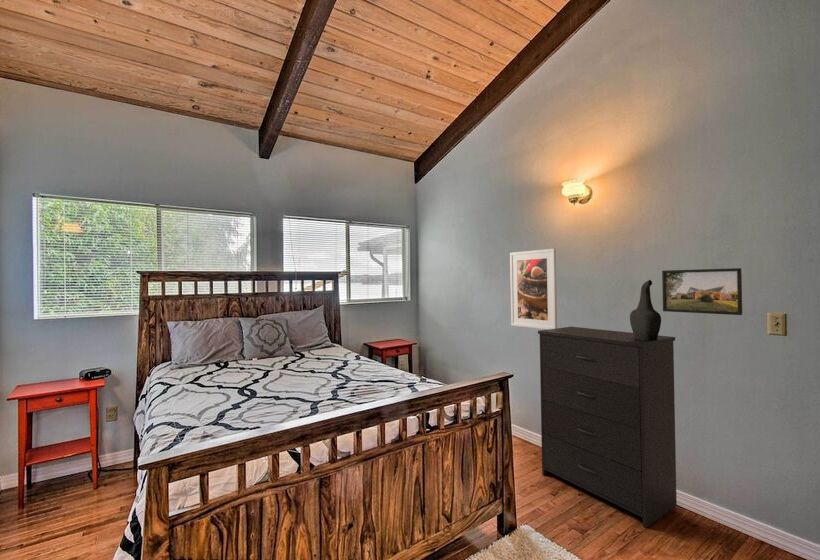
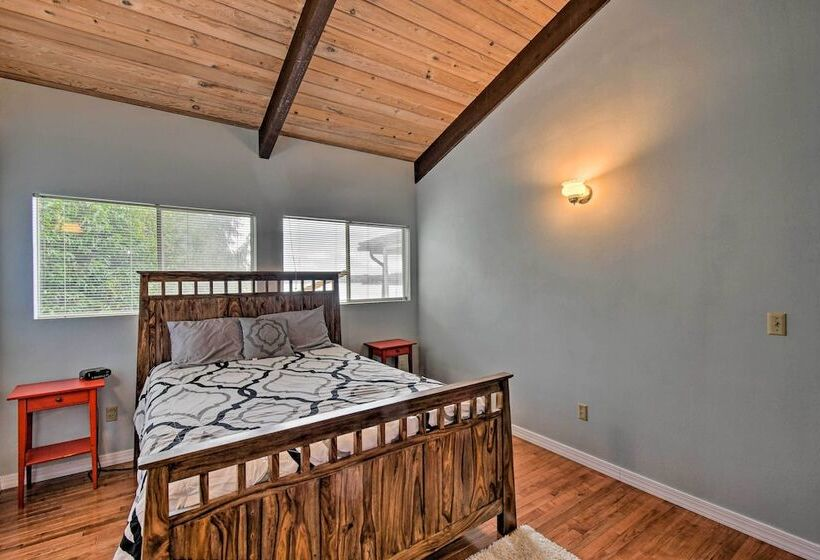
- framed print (699, 291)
- dresser (602, 411)
- decorative vase (645, 308)
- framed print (532, 289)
